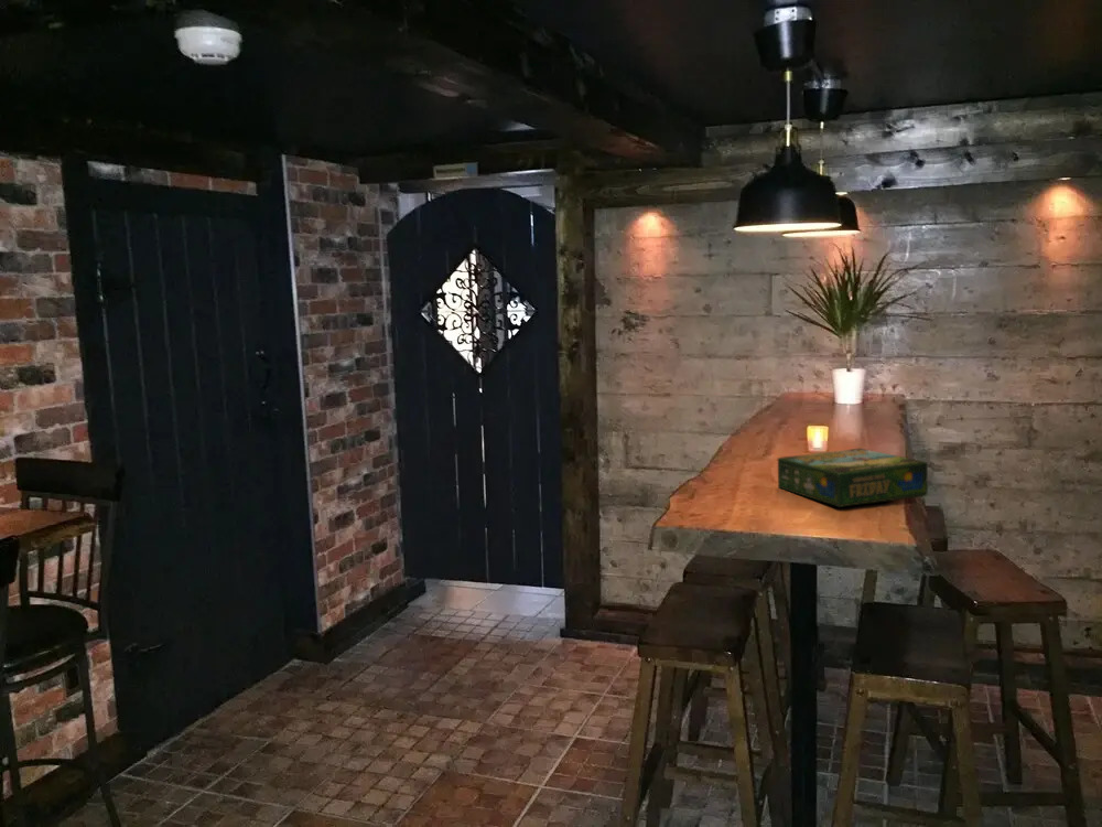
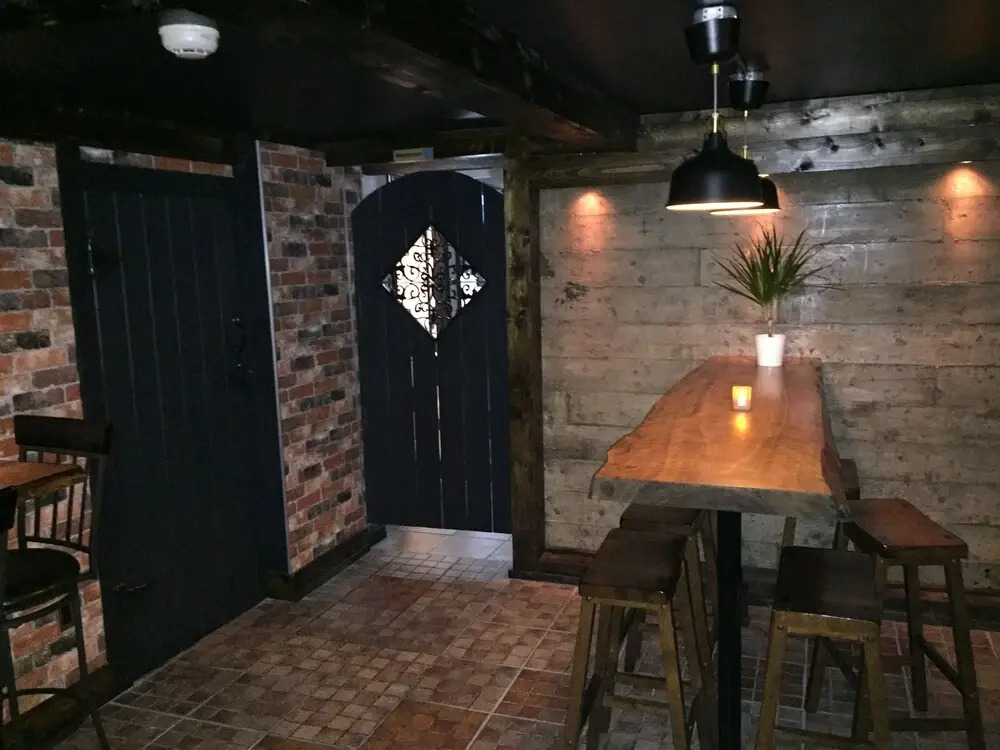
- board game (850, 475)
